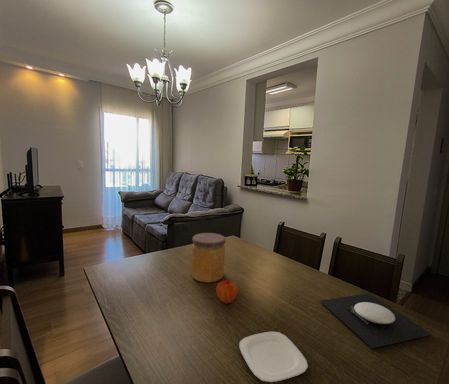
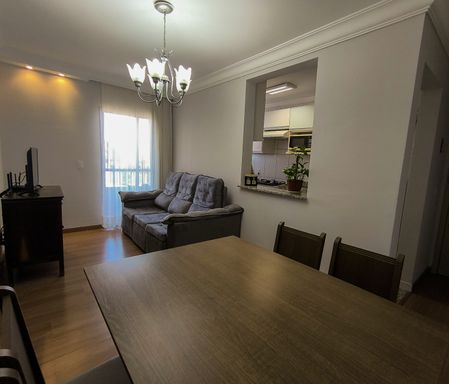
- fruit (227, 290)
- jar (208, 256)
- plate (271, 355)
- plate (371, 312)
